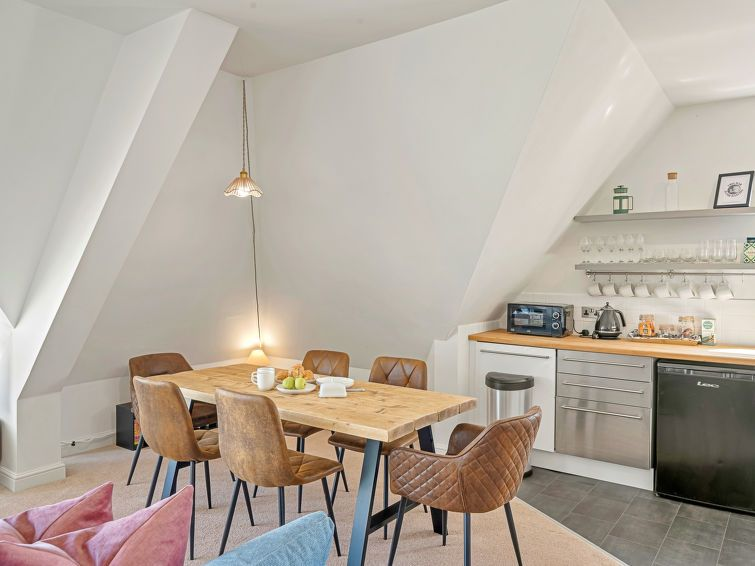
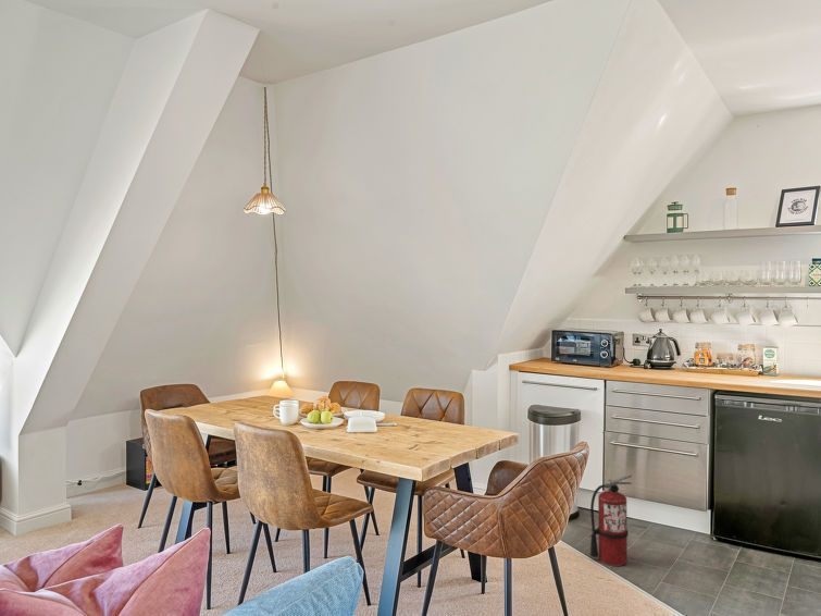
+ fire extinguisher (611, 517)
